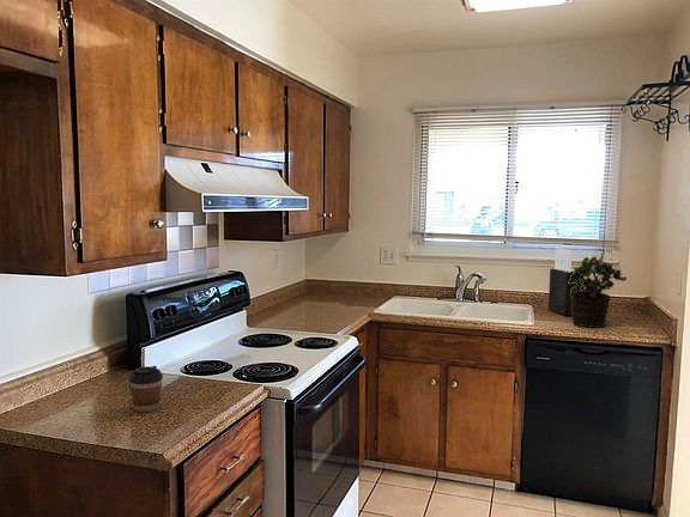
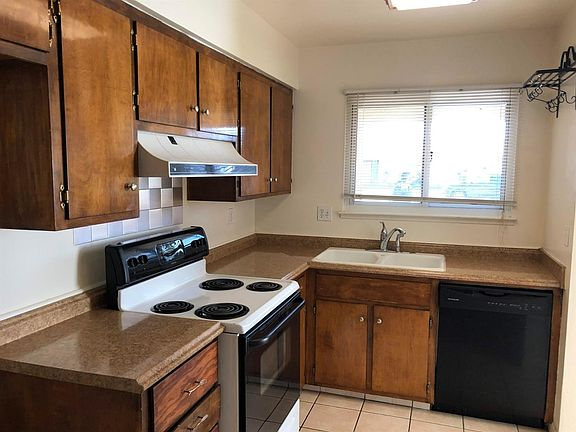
- coffee cup (146, 387)
- potted plant (593, 290)
- knife block (568, 280)
